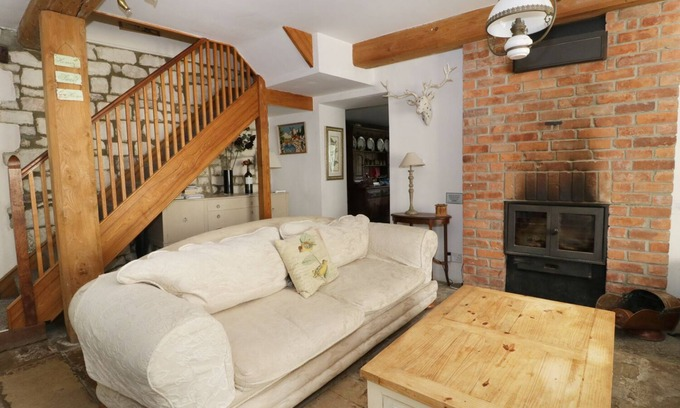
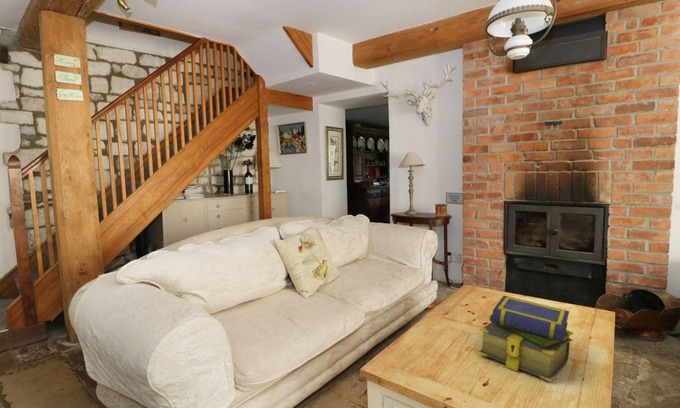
+ stack of books (527, 332)
